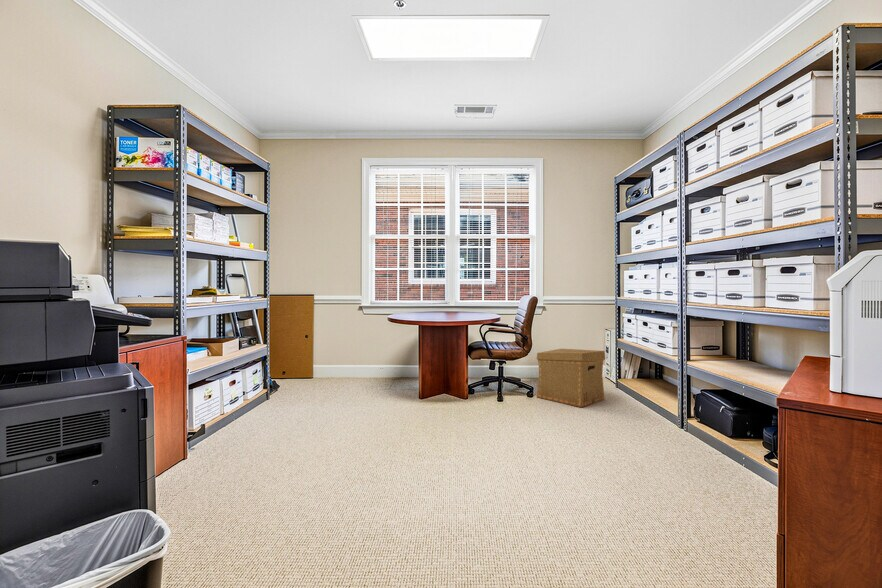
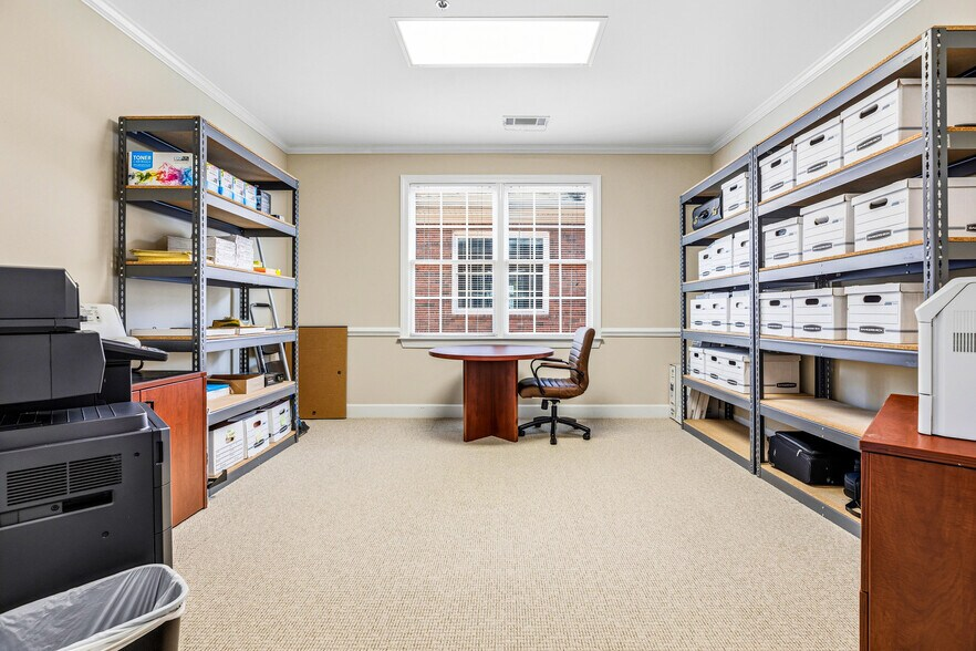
- cardboard box (570, 373)
